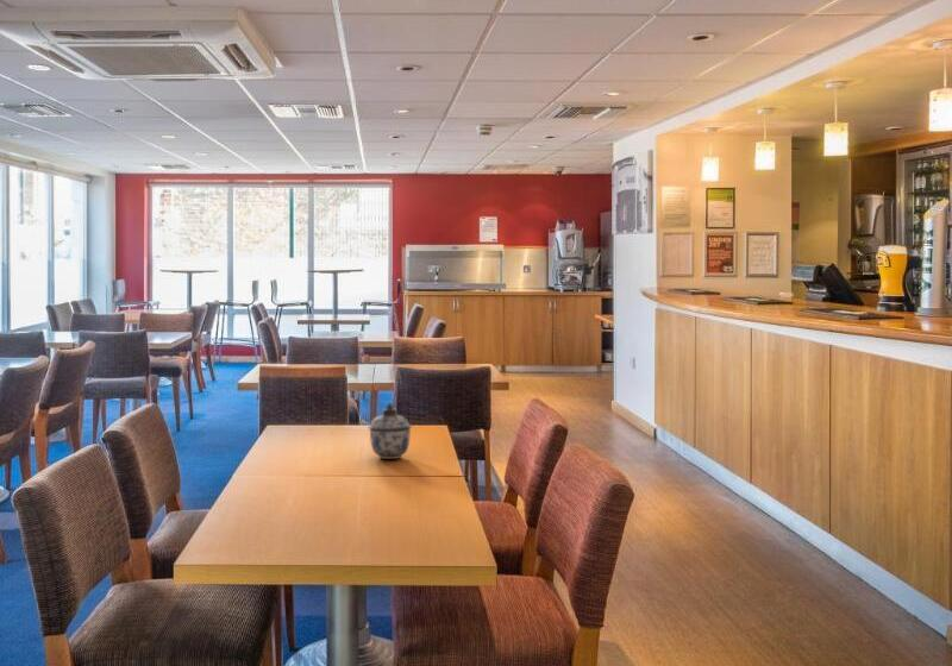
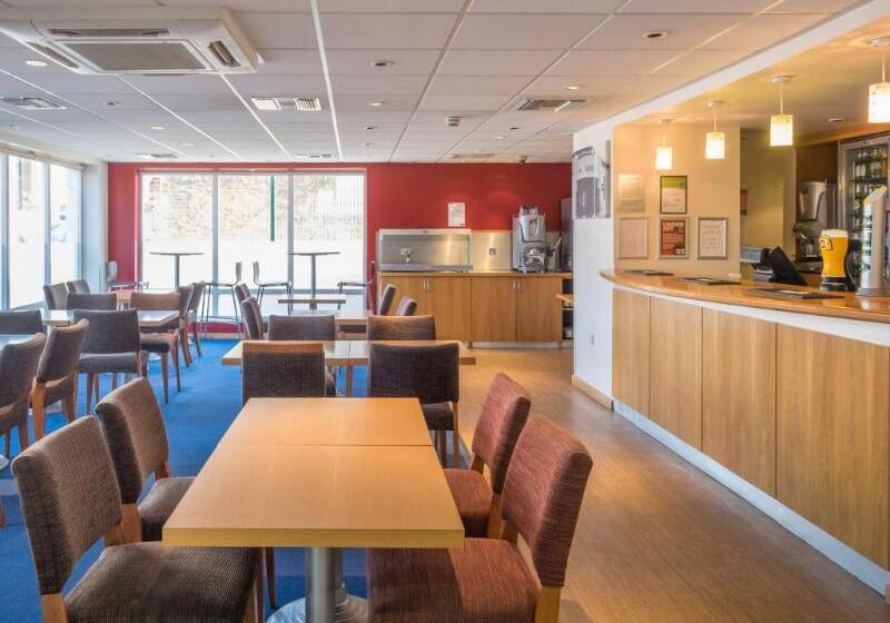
- lidded jar (389, 429)
